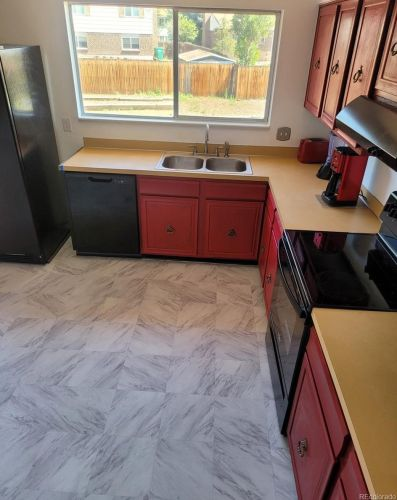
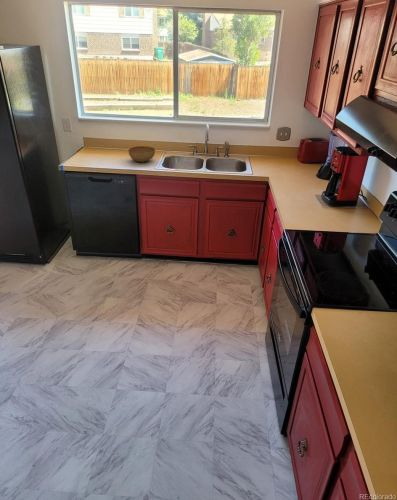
+ bowl (142, 155)
